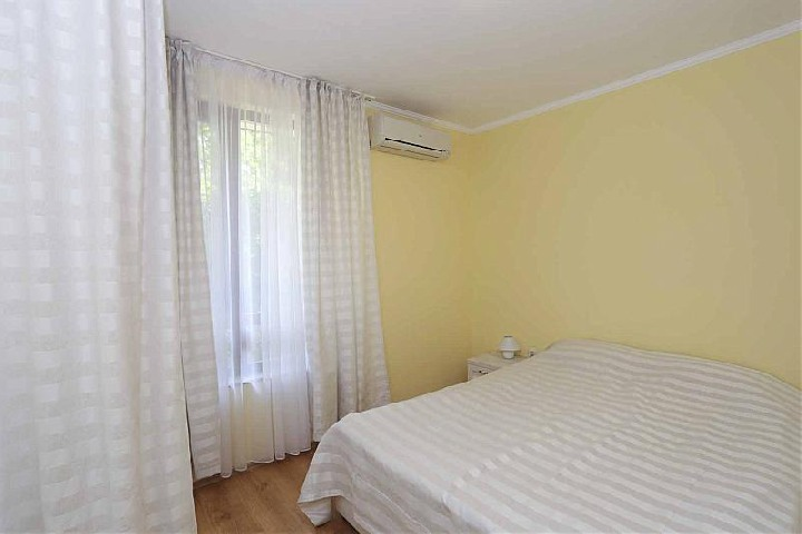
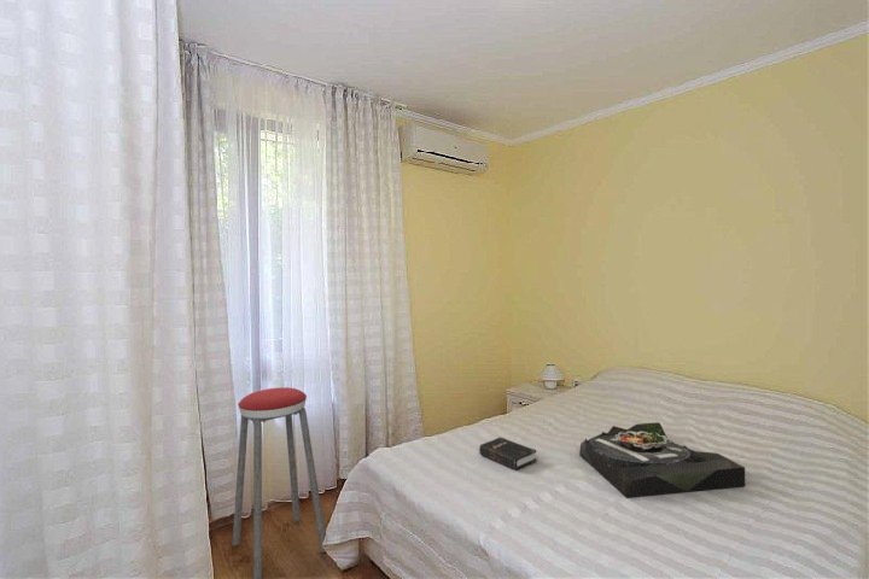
+ music stool (290, 470)
+ hardback book (507, 452)
+ serving tray (645, 443)
